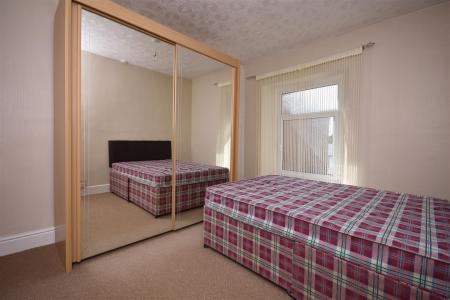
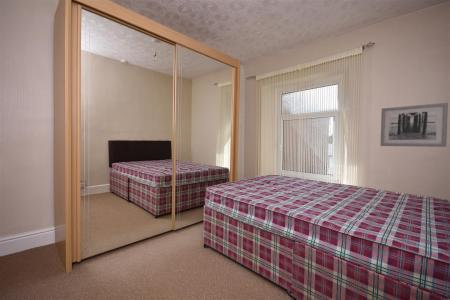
+ wall art (411, 126)
